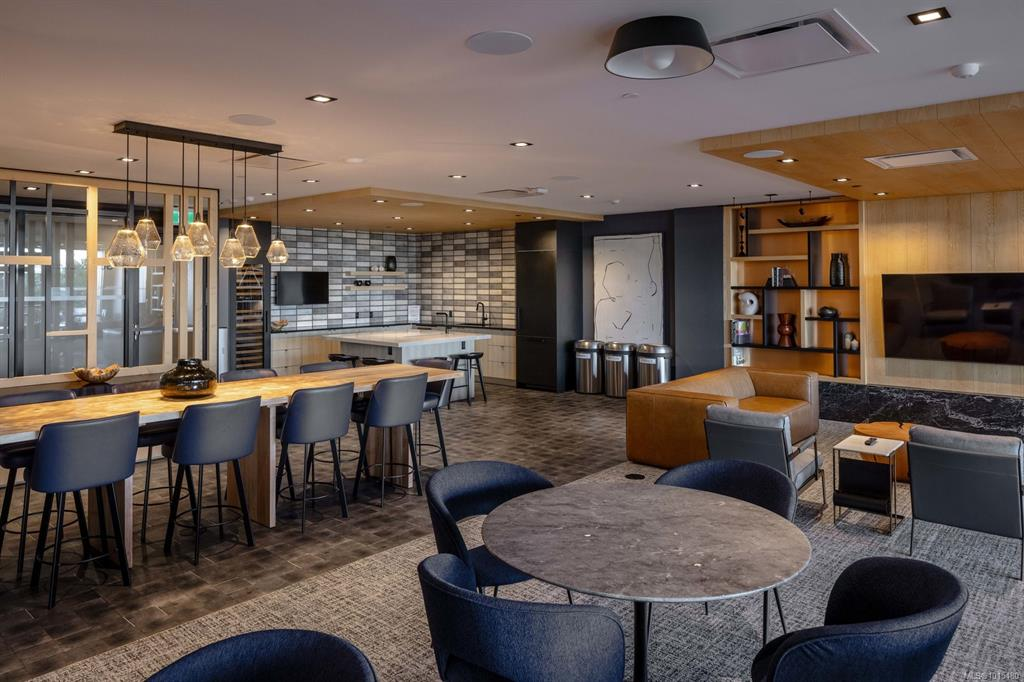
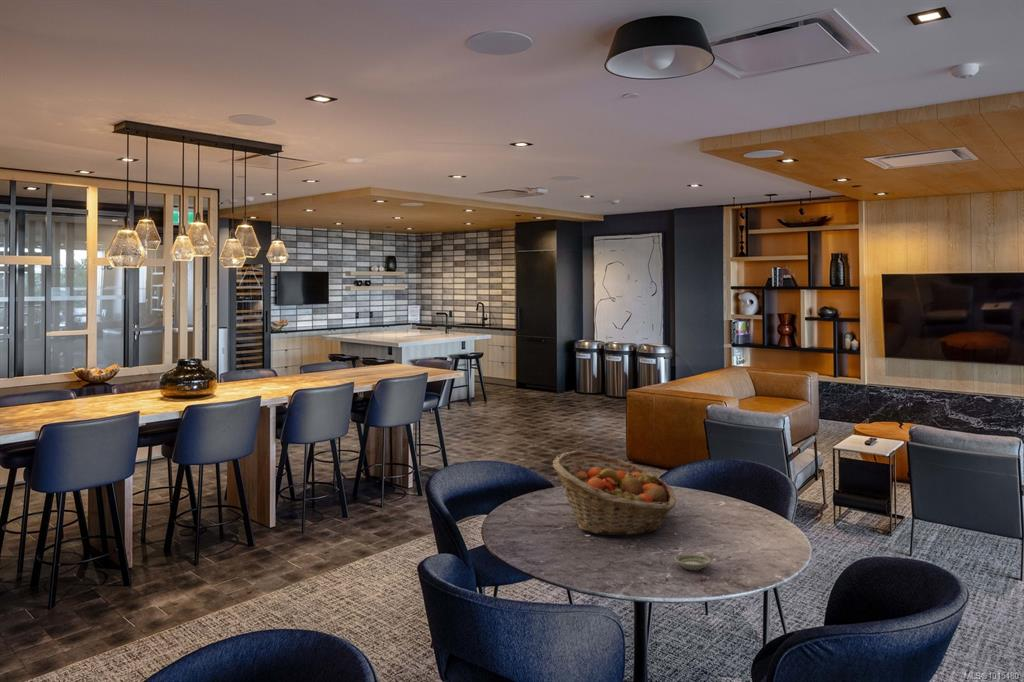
+ fruit basket (614, 489)
+ saucer (692, 563)
